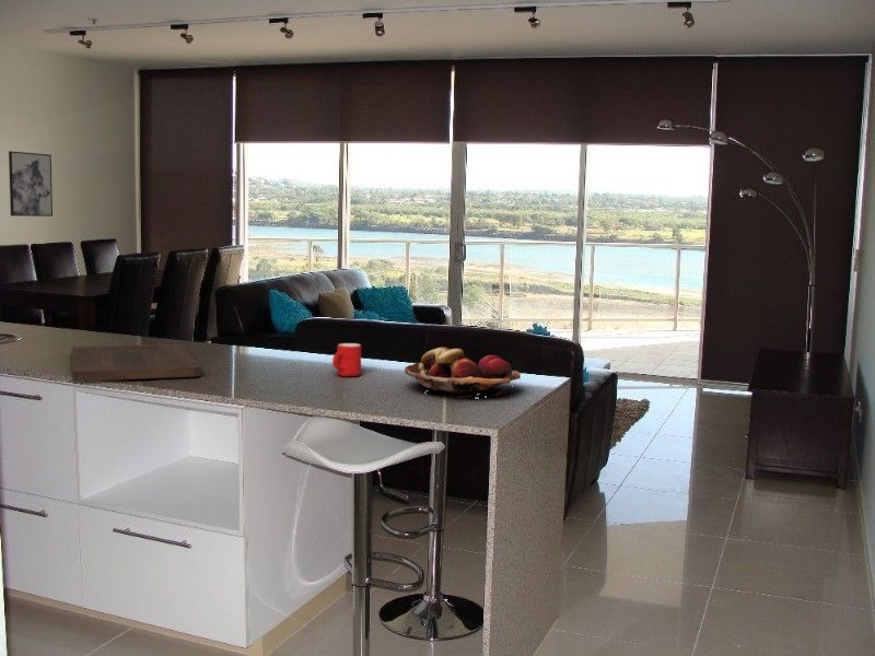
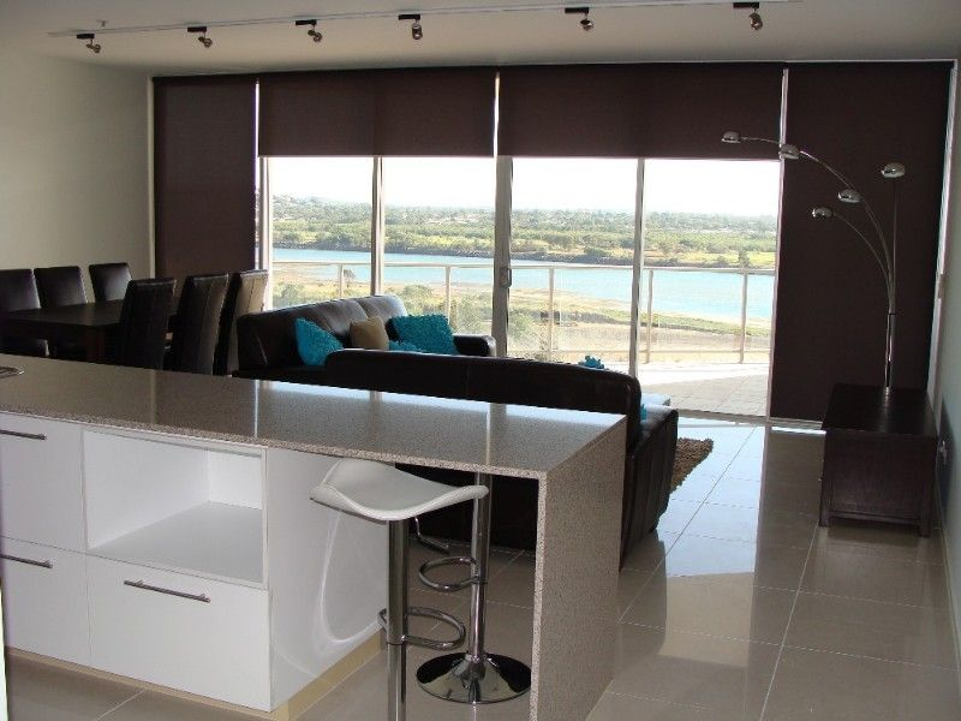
- cutting board (132, 360)
- mug (345, 361)
- wall art (31, 184)
- fruit basket (460, 370)
